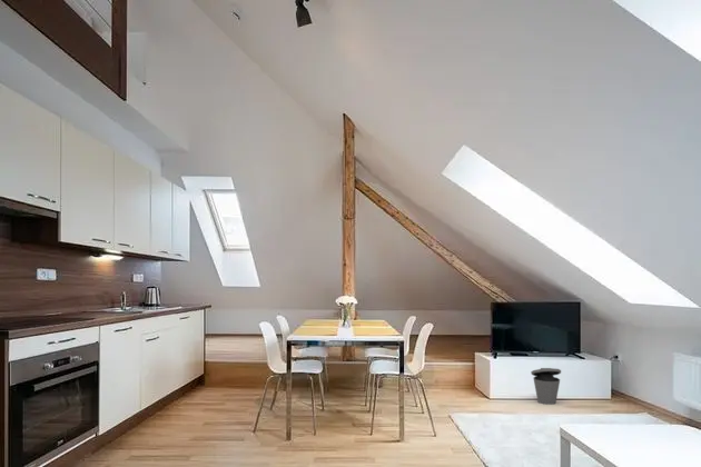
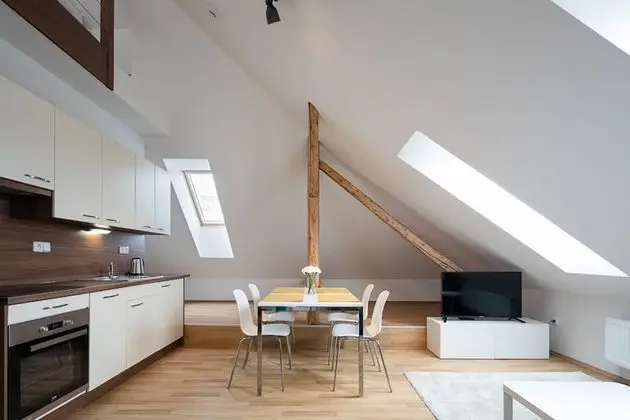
- trash can (545, 384)
